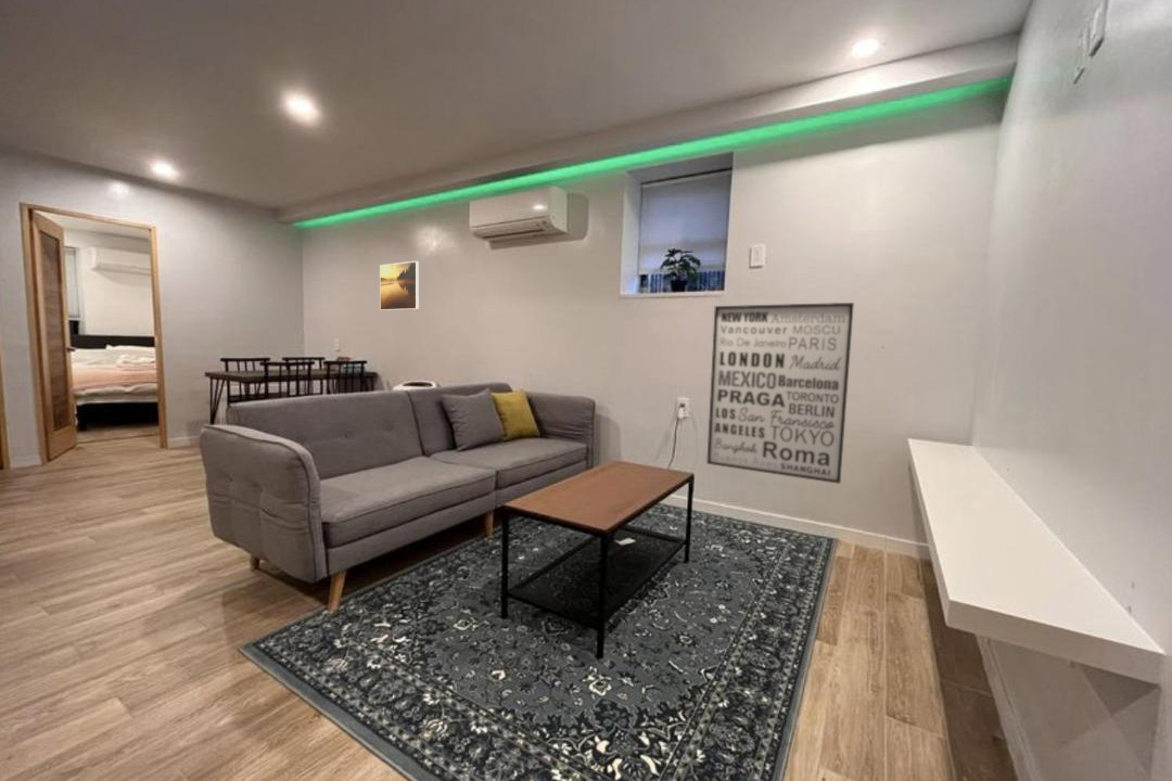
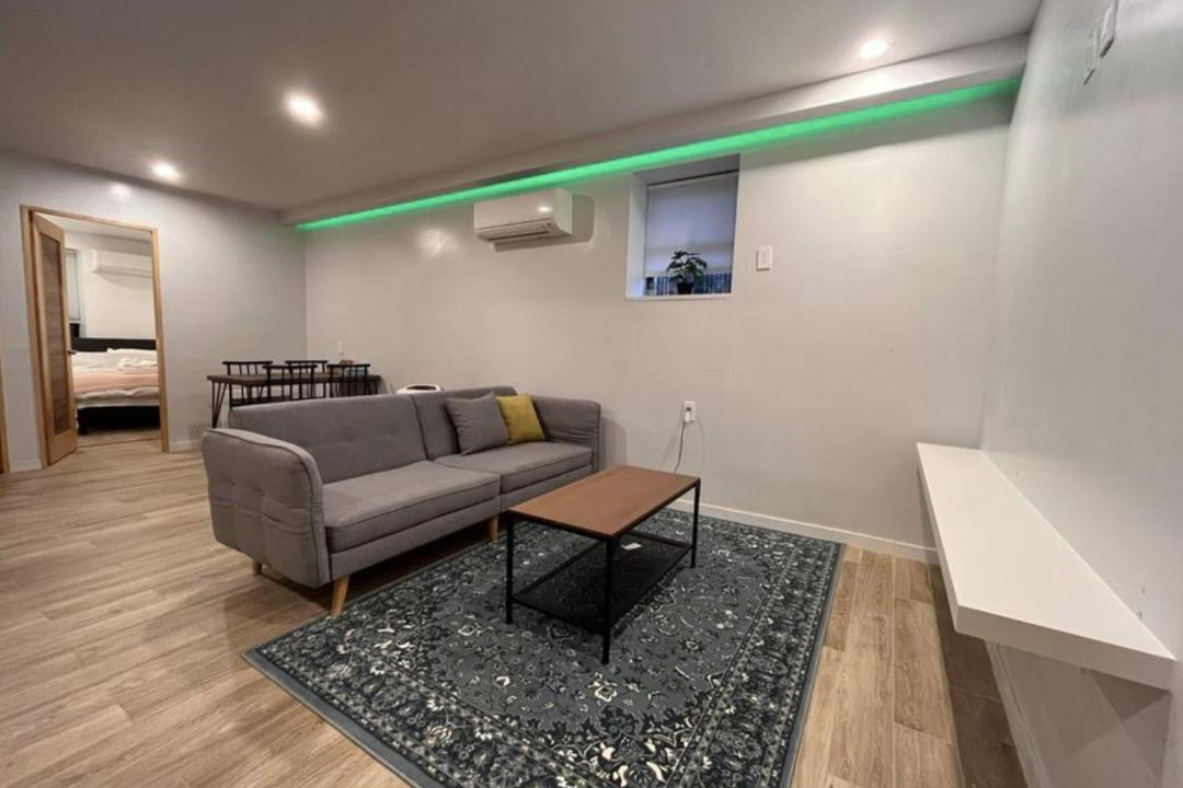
- wall art (774, 389)
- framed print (398, 286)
